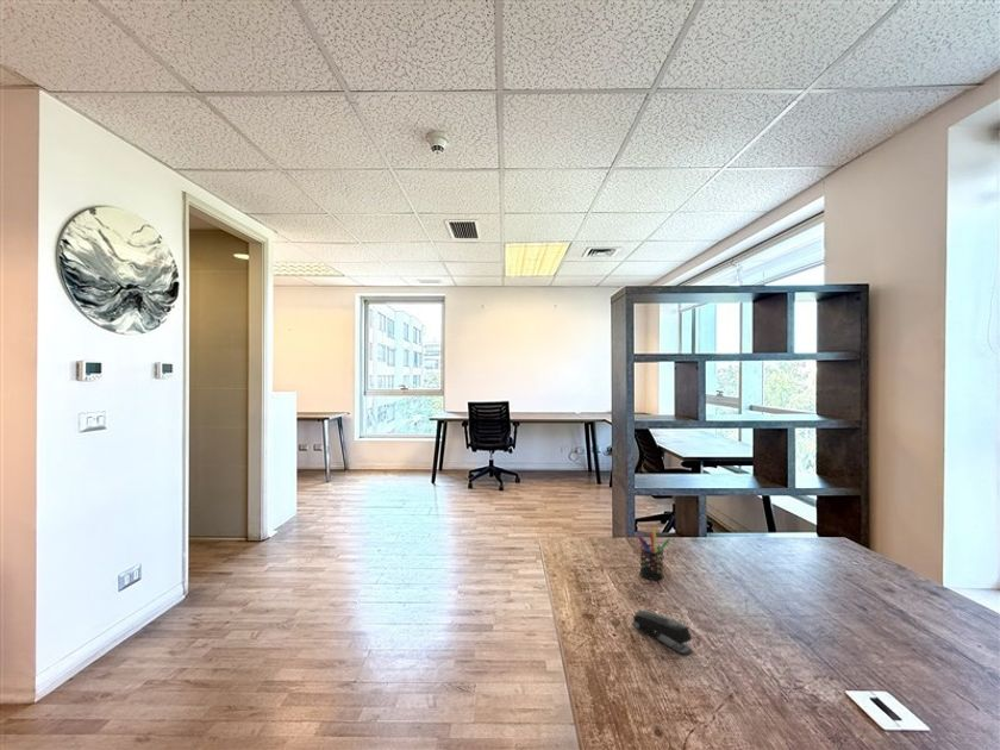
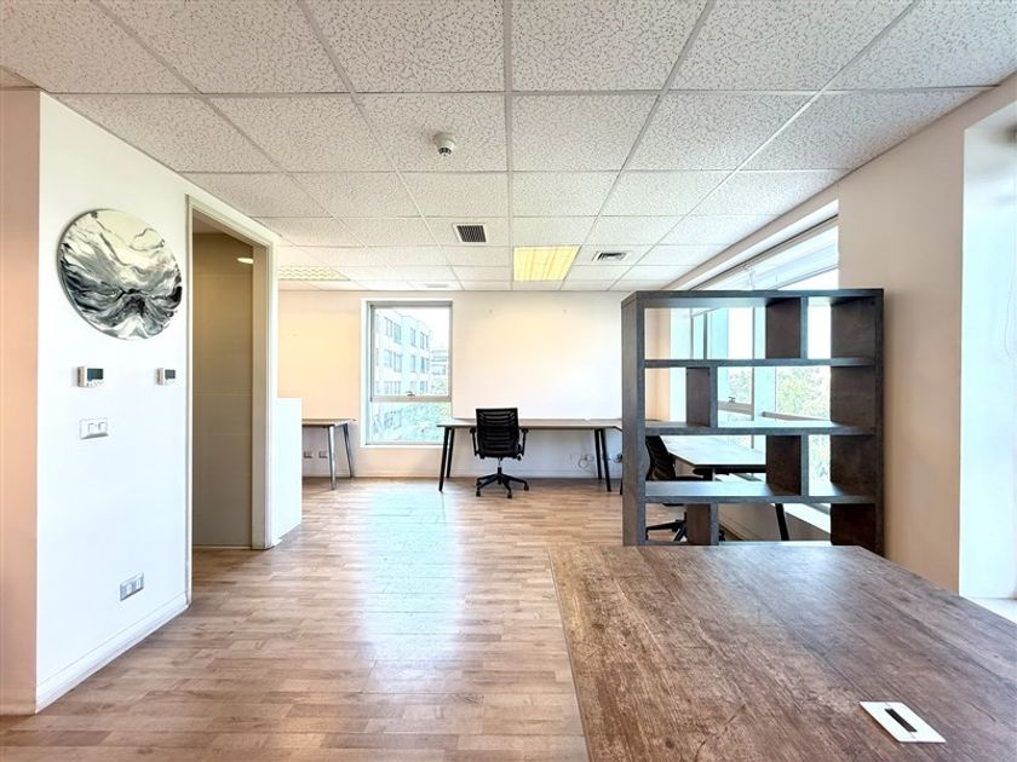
- stapler (660, 625)
- pen holder (654, 552)
